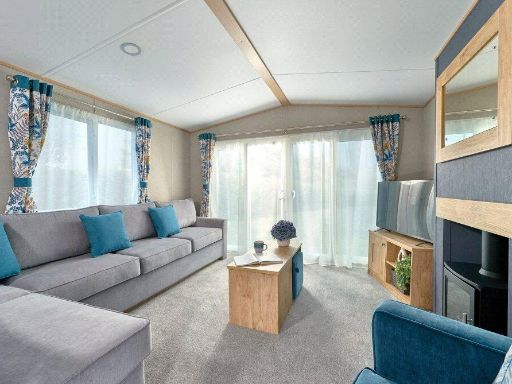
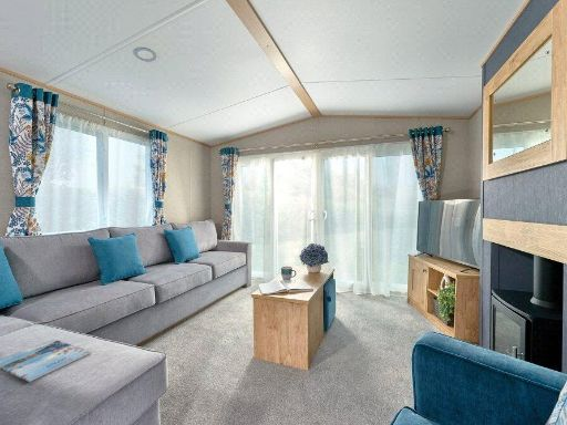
+ magazine (42, 357)
